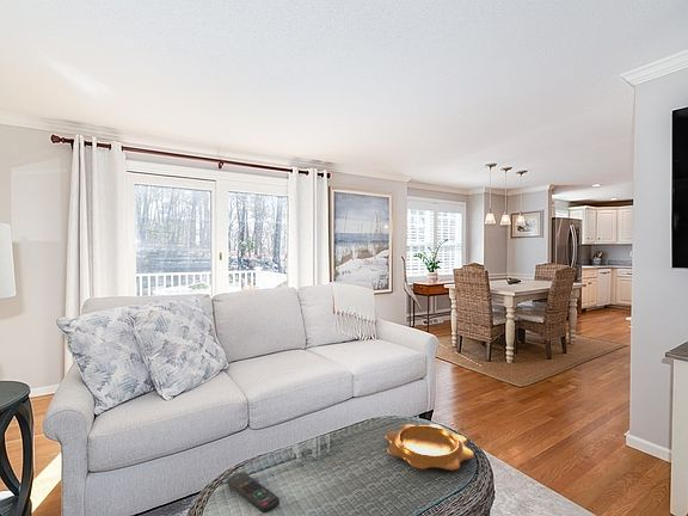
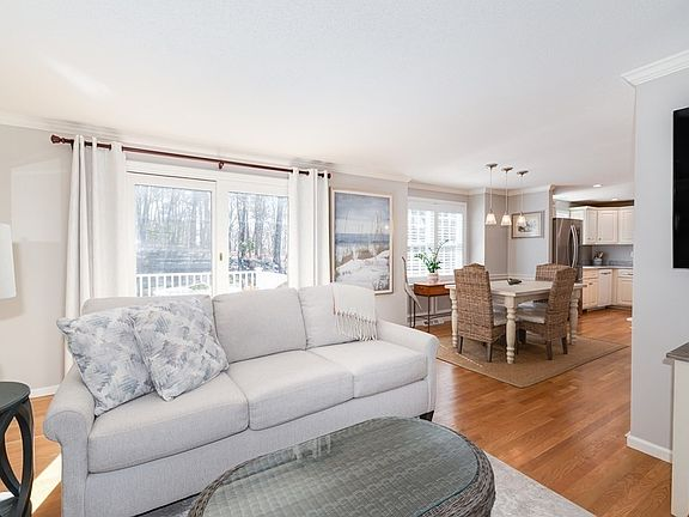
- decorative bowl (428, 443)
- remote control (252, 490)
